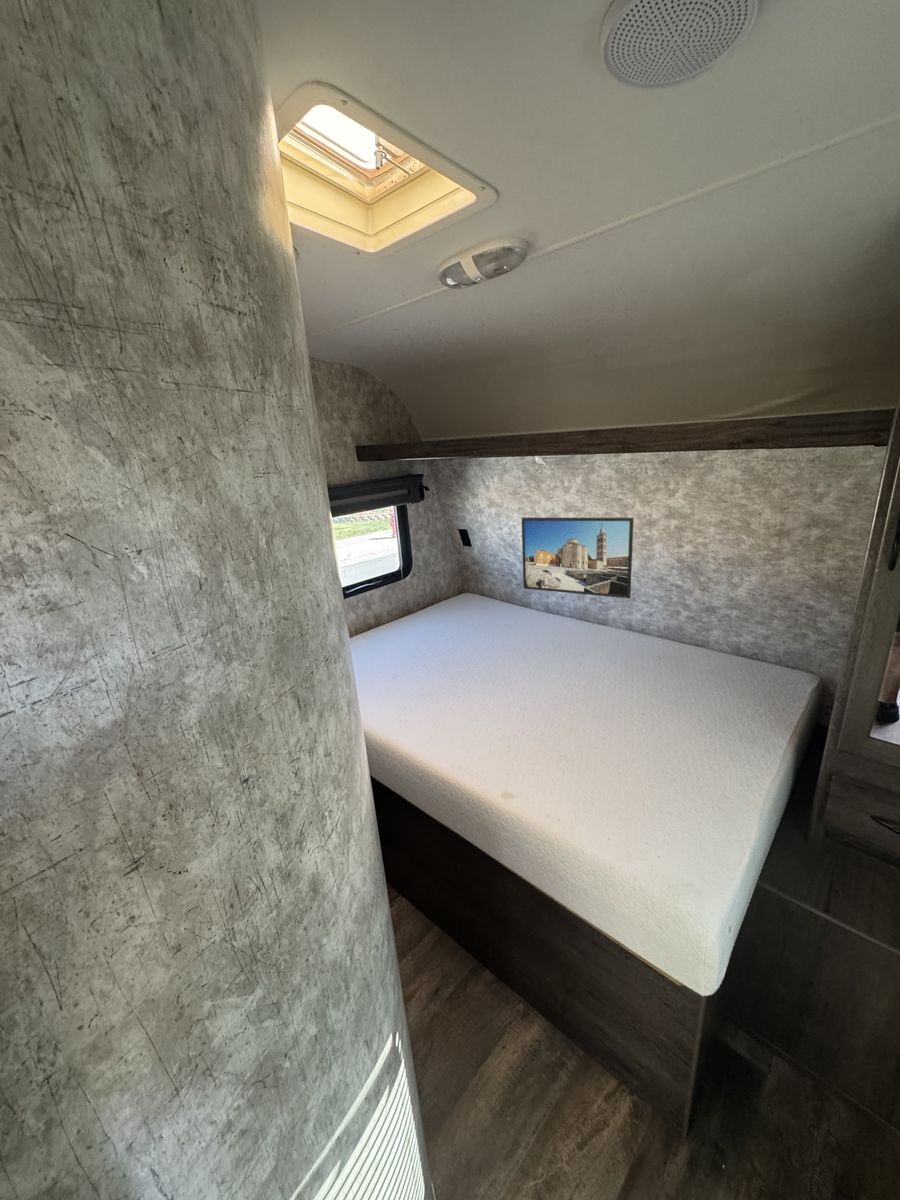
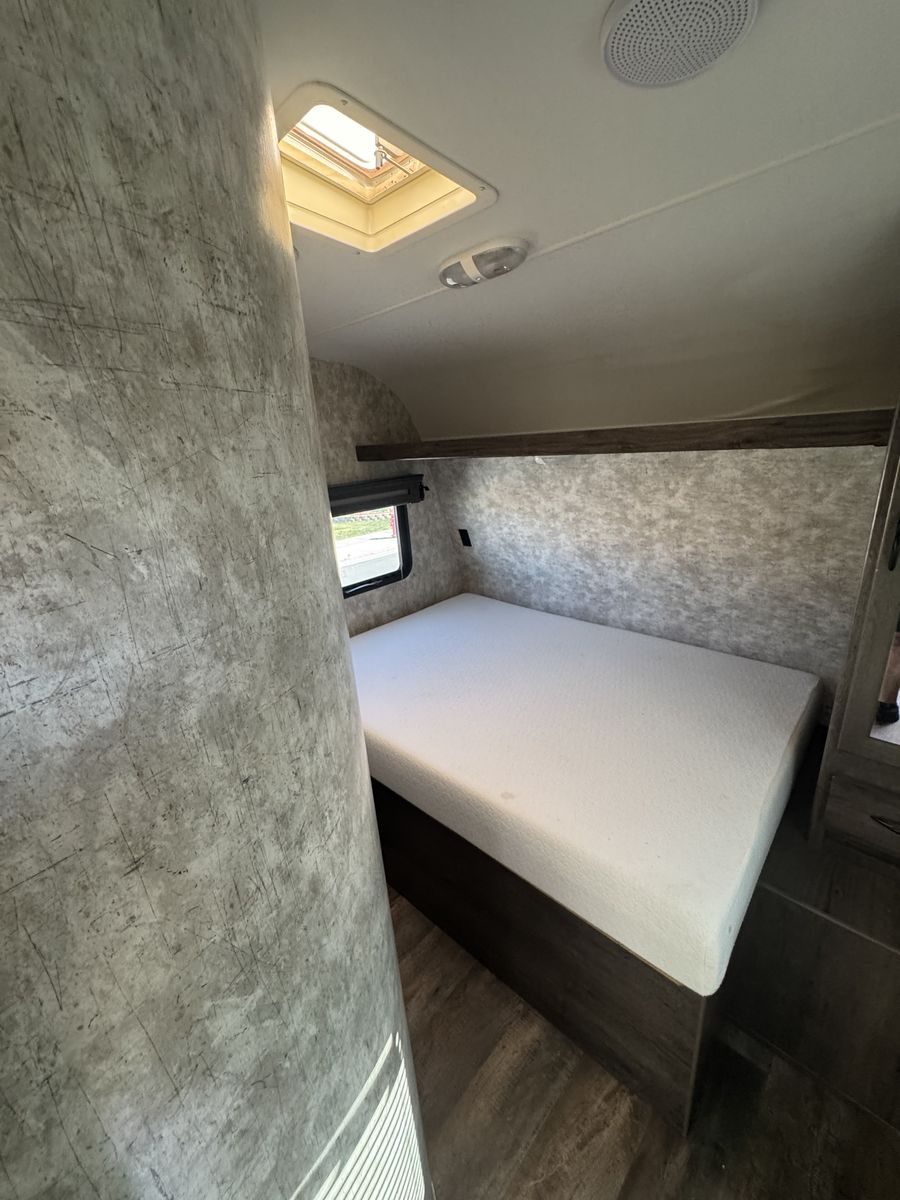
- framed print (573, 556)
